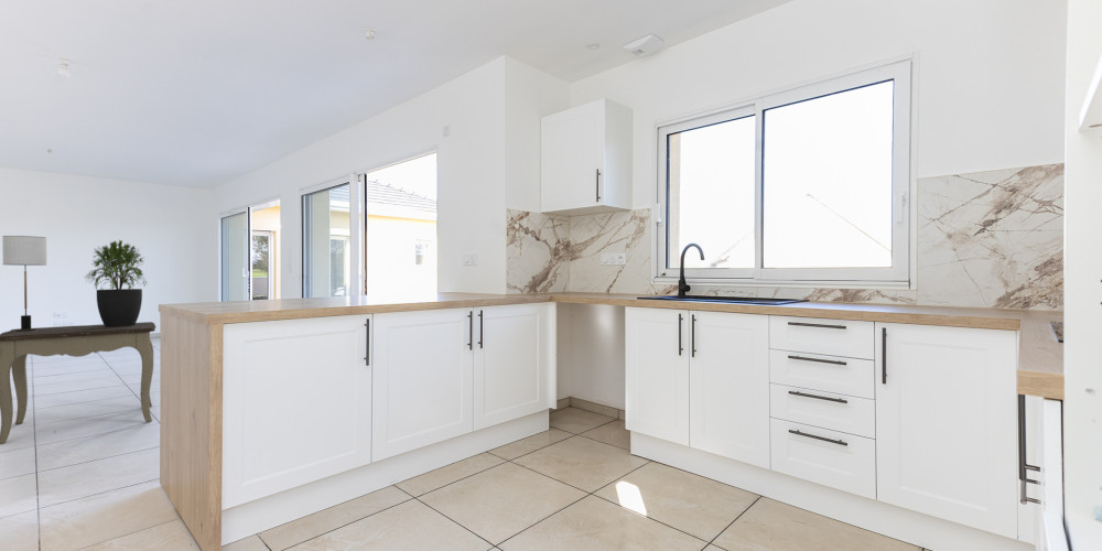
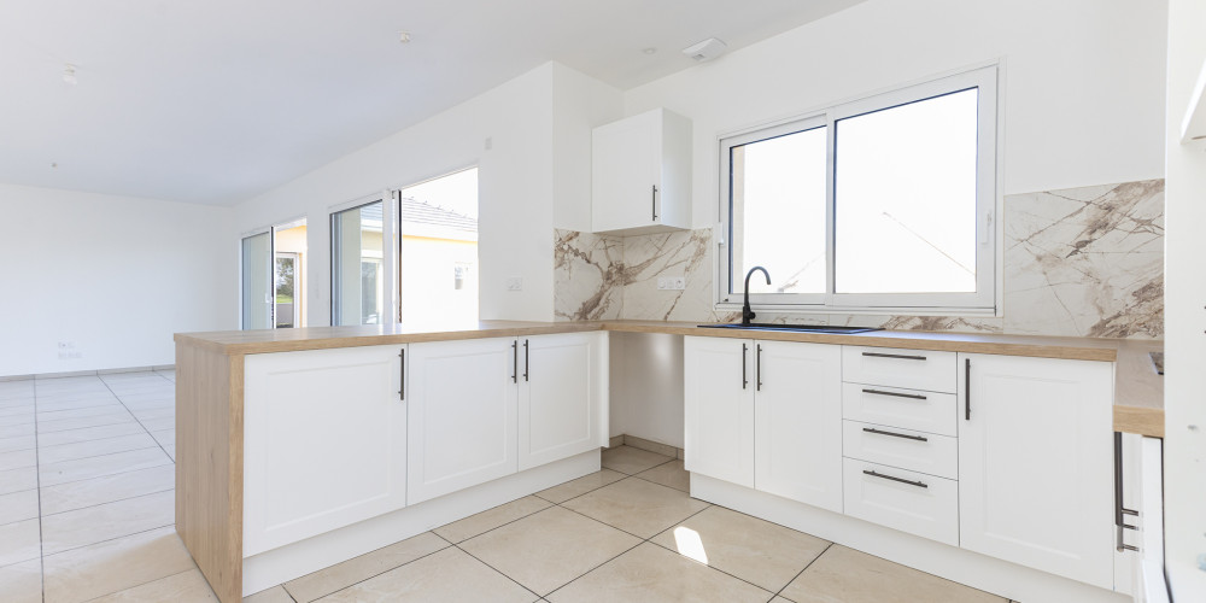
- side table (79, 356)
- potted plant (116, 282)
- table lamp (25, 283)
